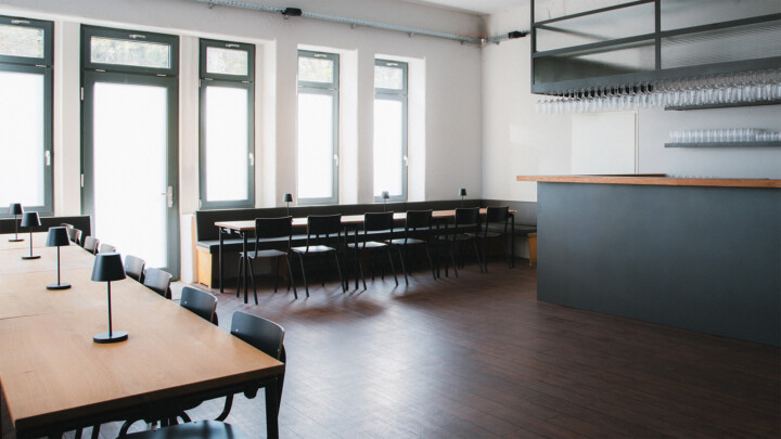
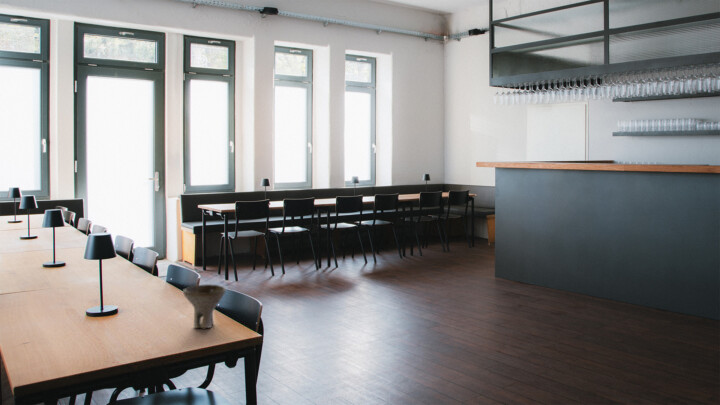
+ ceramic bowl (204, 307)
